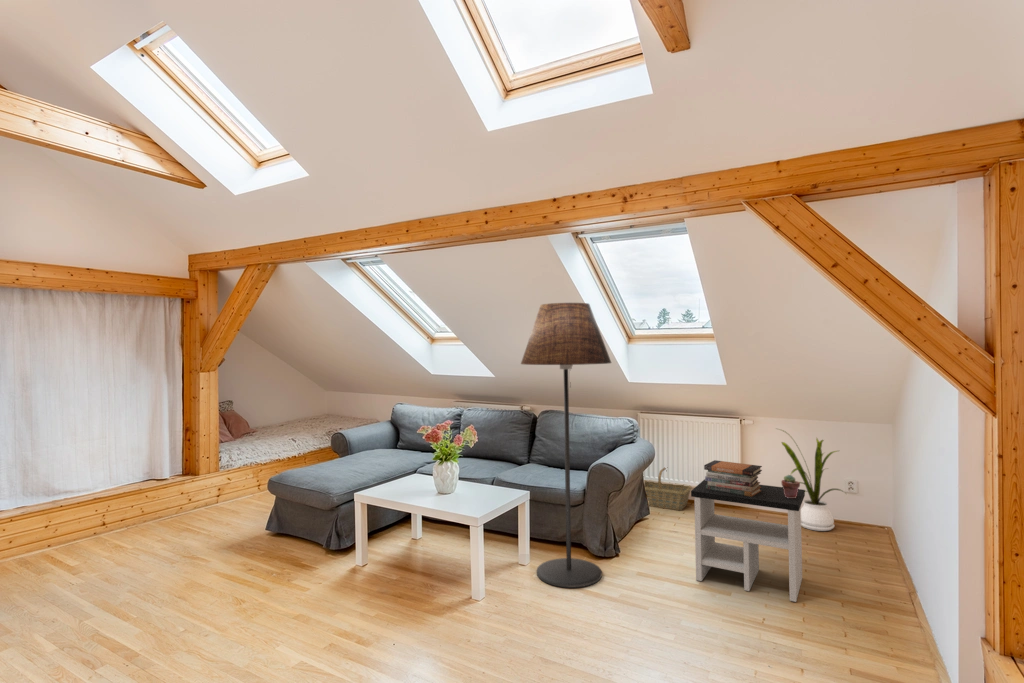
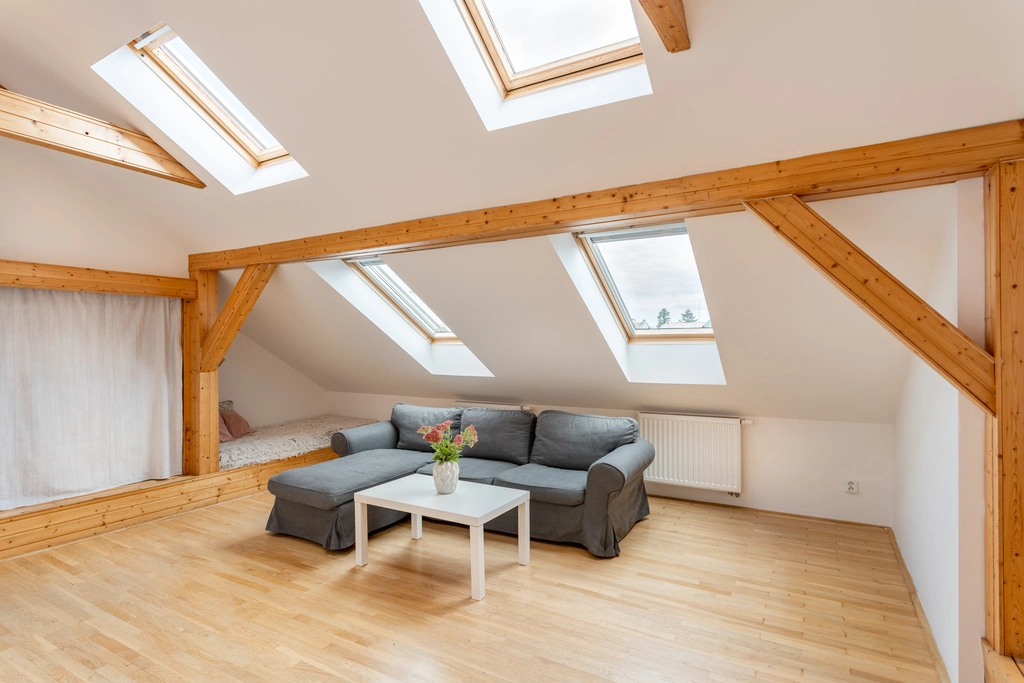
- potted succulent (790, 485)
- side table (748, 534)
- house plant (810, 477)
- book stack (732, 477)
- floor lamp (566, 438)
- basket (663, 486)
